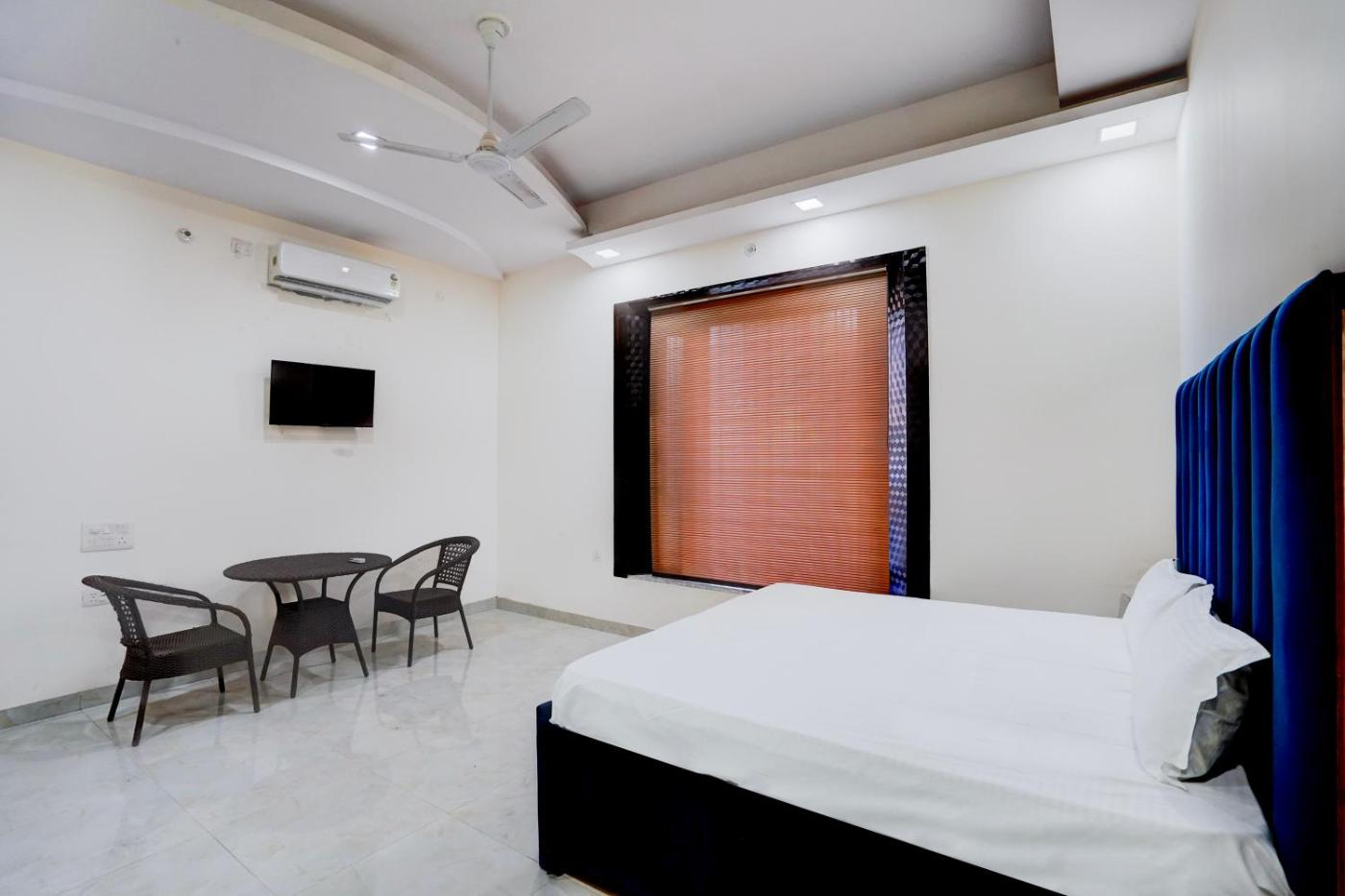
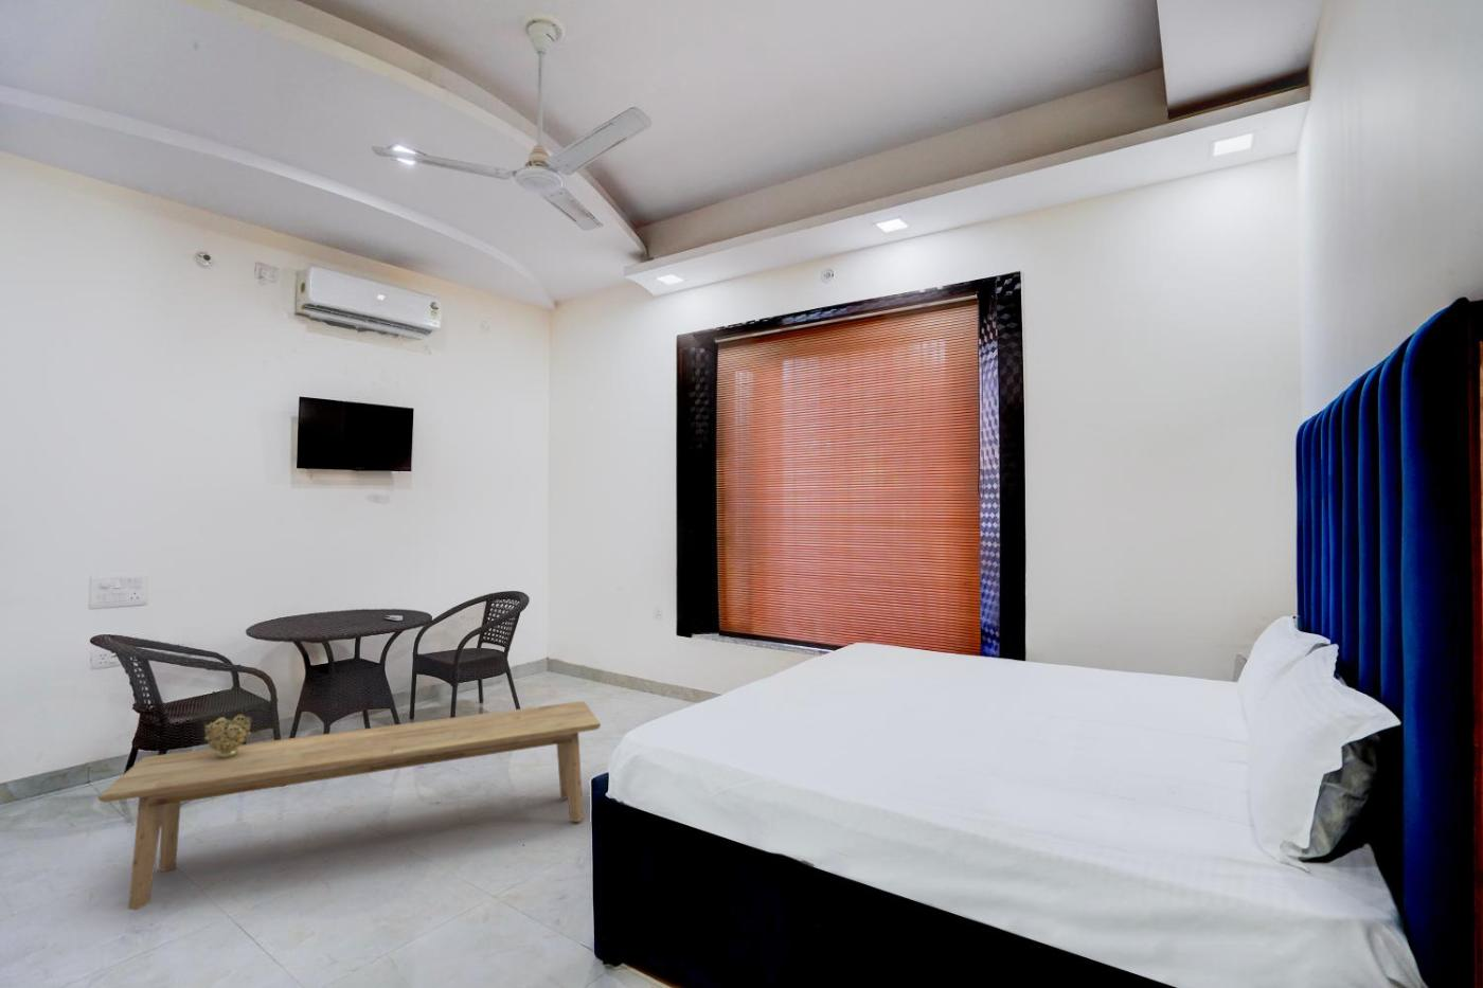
+ decorative bowl (228, 738)
+ bench (385, 770)
